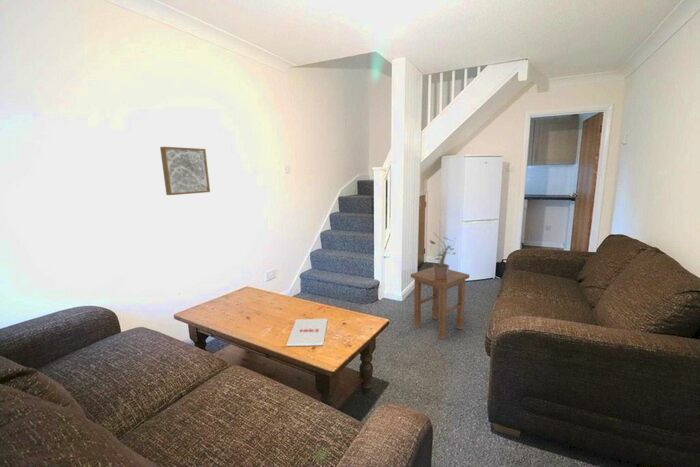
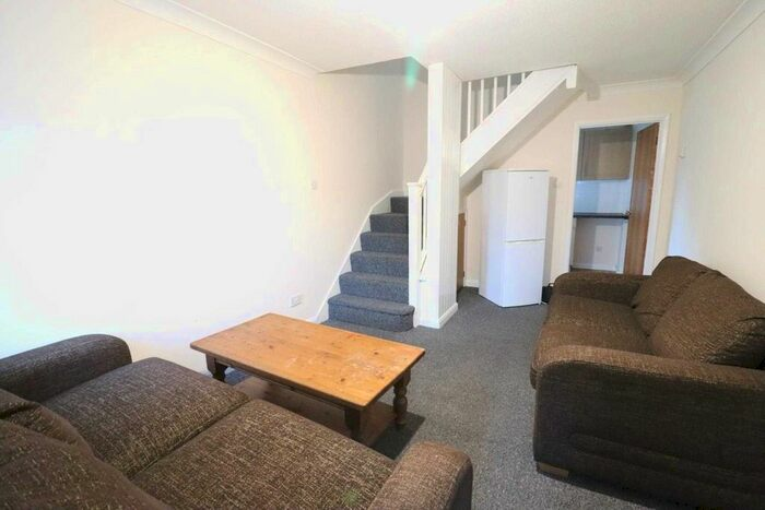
- stool (439, 301)
- potted plant (443, 253)
- magazine (308, 331)
- wall art (186, 171)
